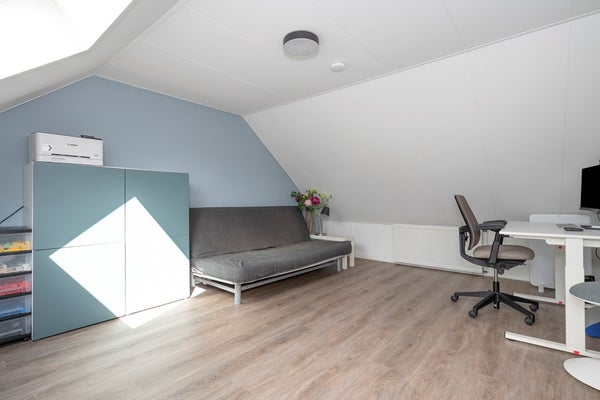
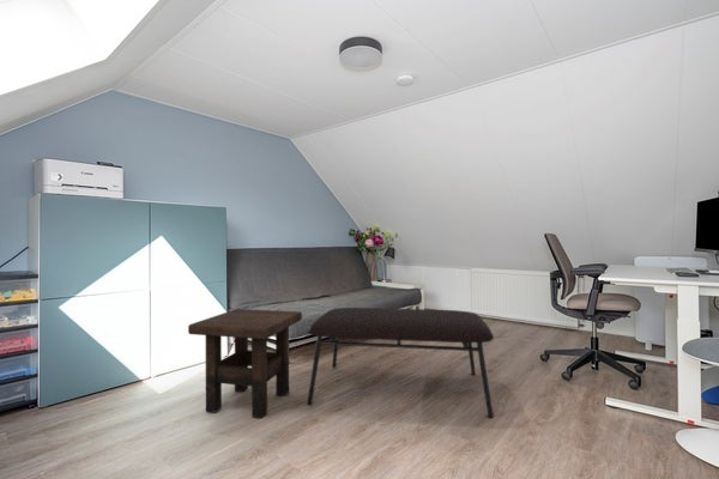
+ side table (249, 359)
+ coffee table (401, 347)
